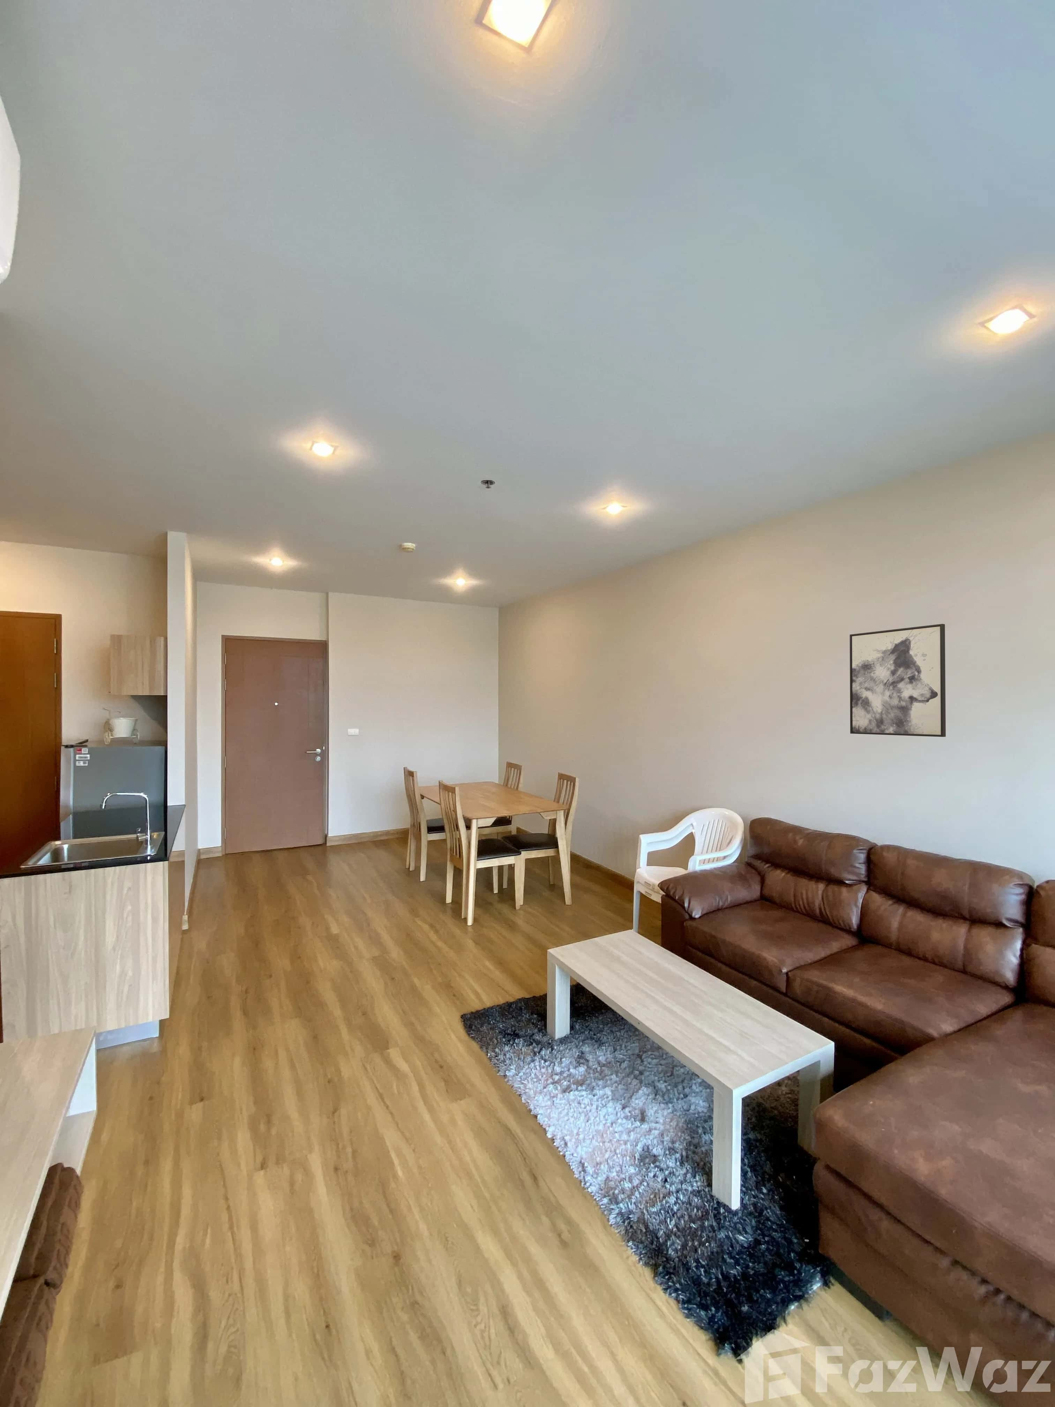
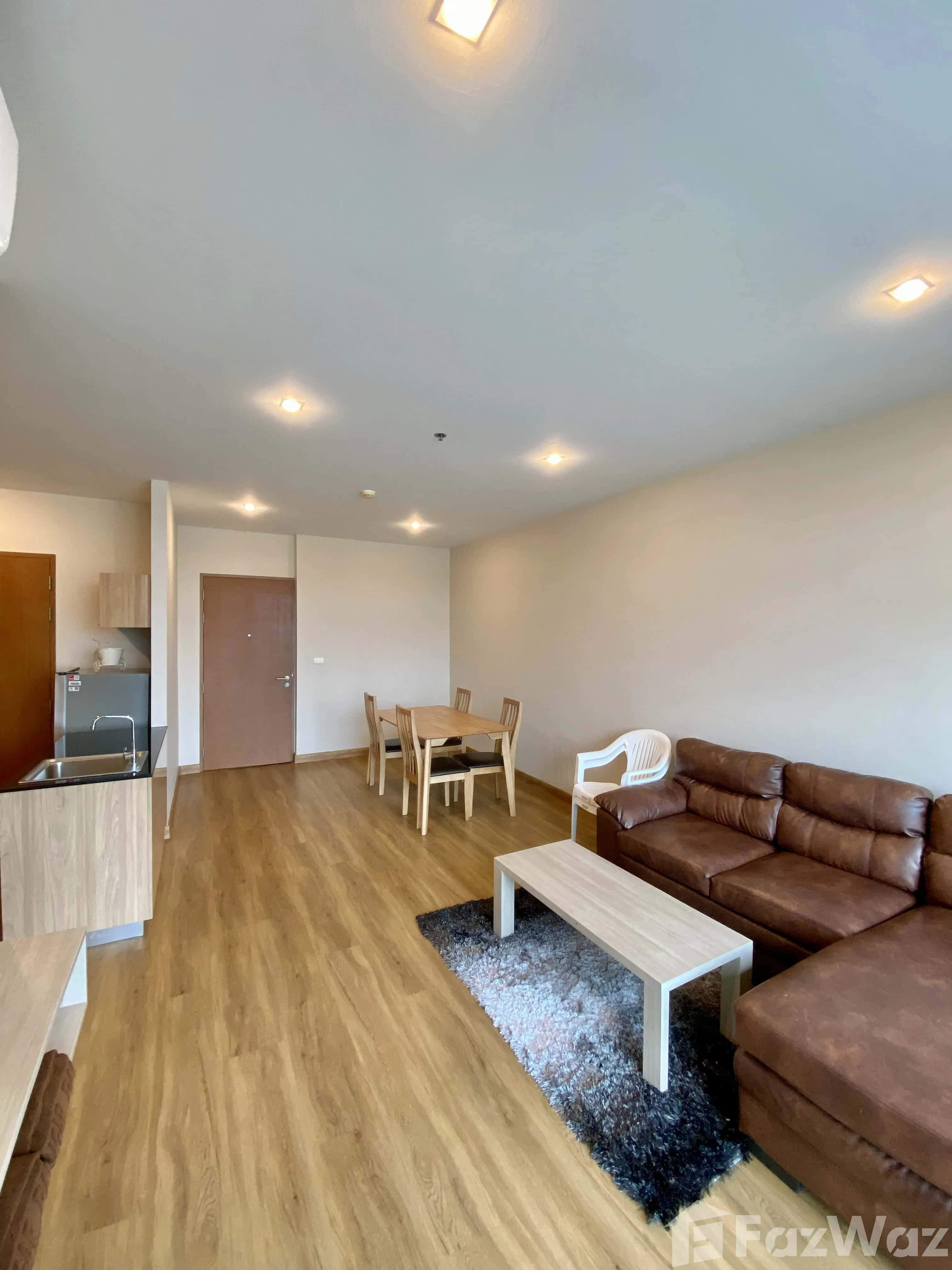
- wall art (894, 682)
